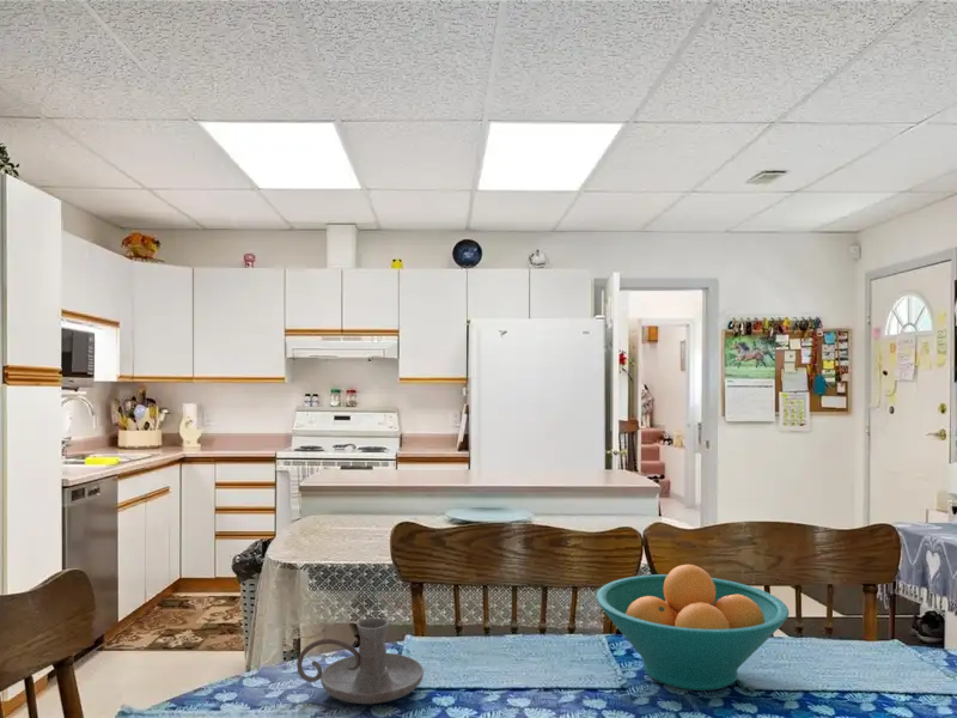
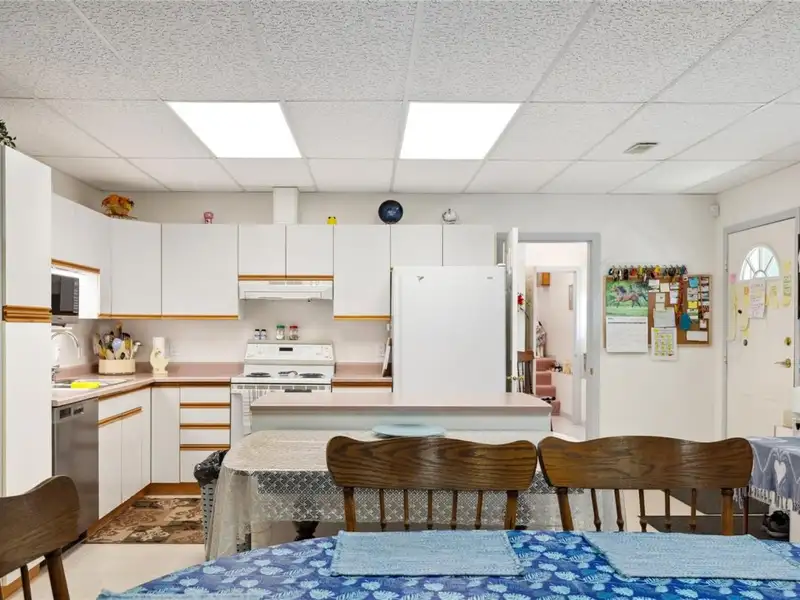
- fruit bowl (689, 619)
- candle holder (360, 657)
